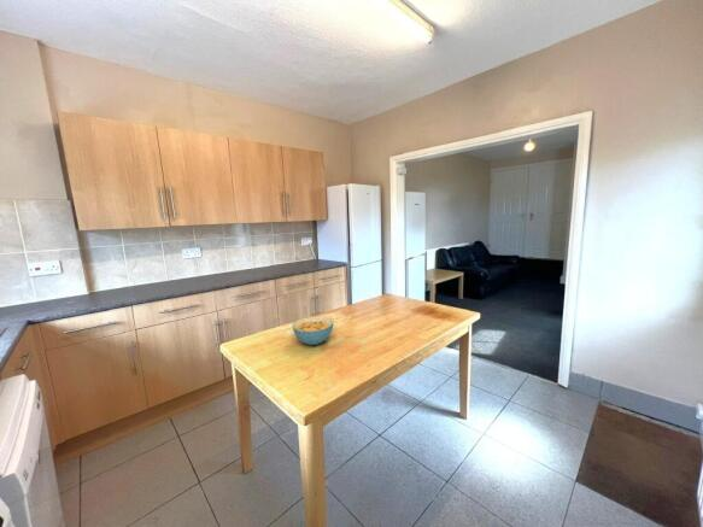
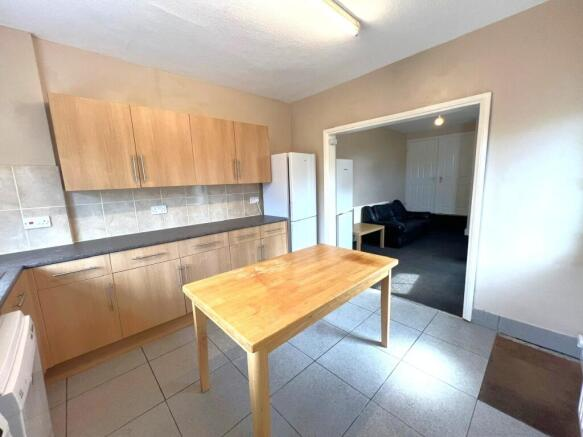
- cereal bowl (312, 333)
